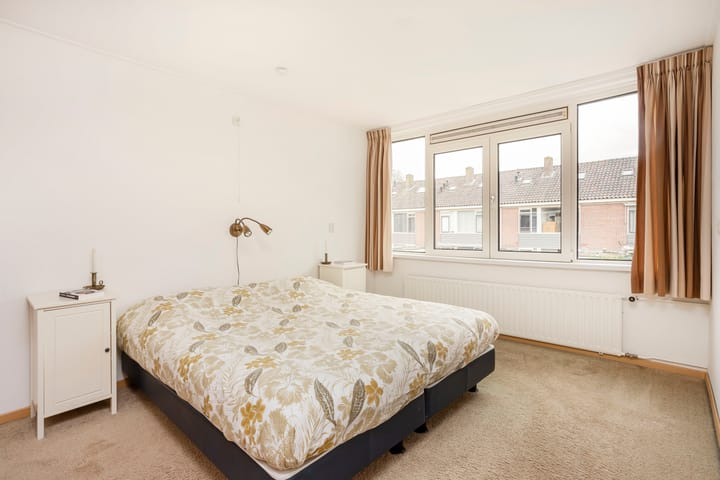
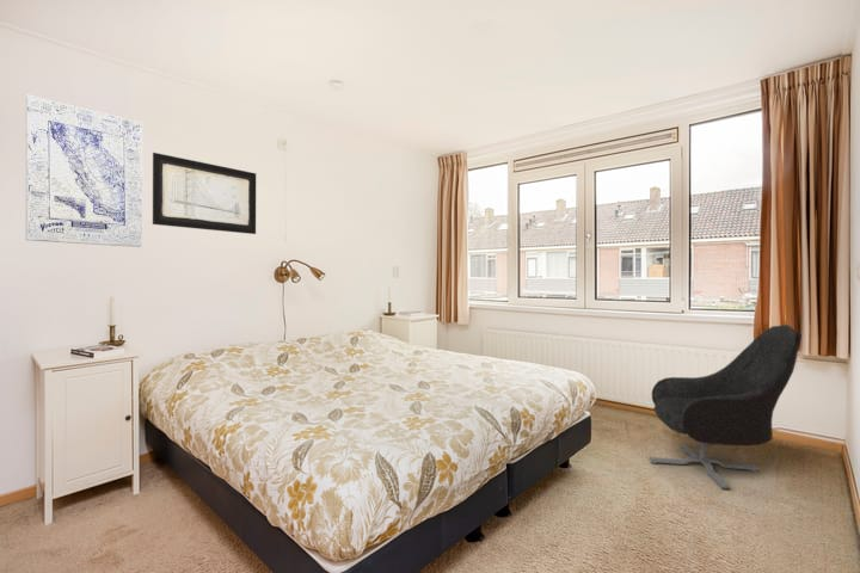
+ wall art (87, 177)
+ armchair (710, 394)
+ wall art (208, 196)
